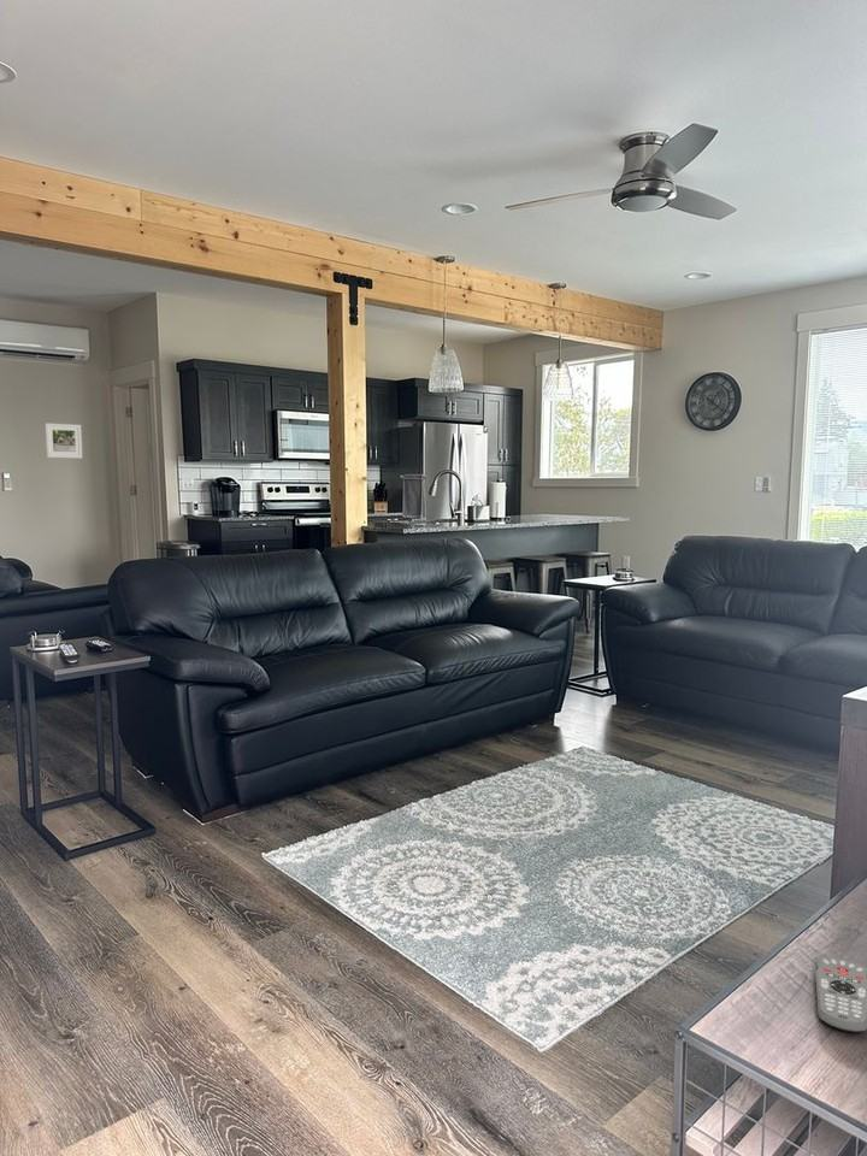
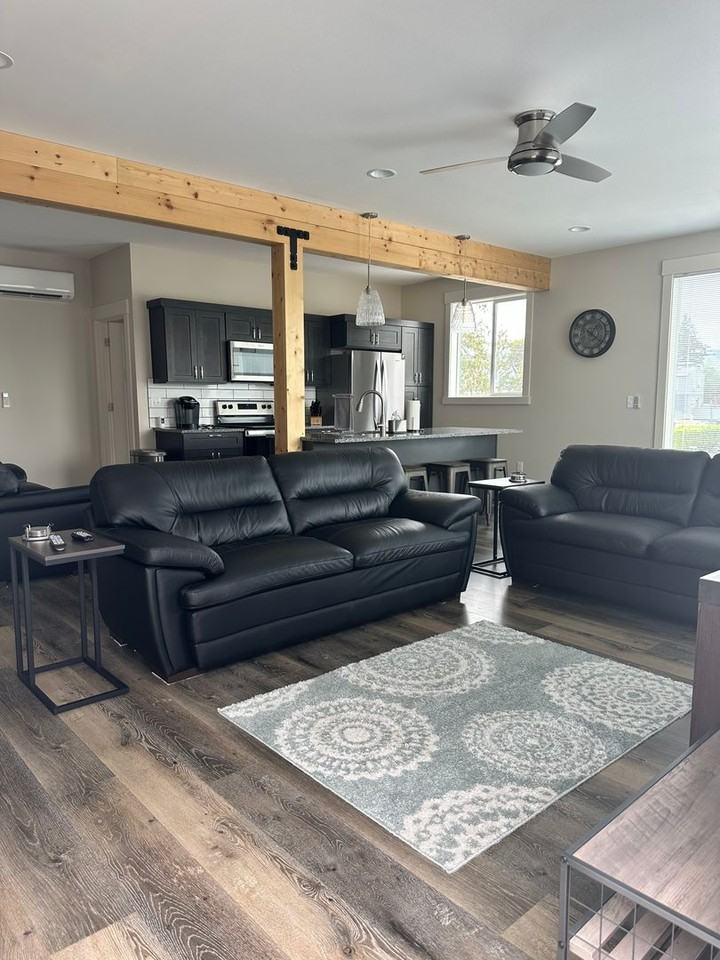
- remote control (842, 993)
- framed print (64, 441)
